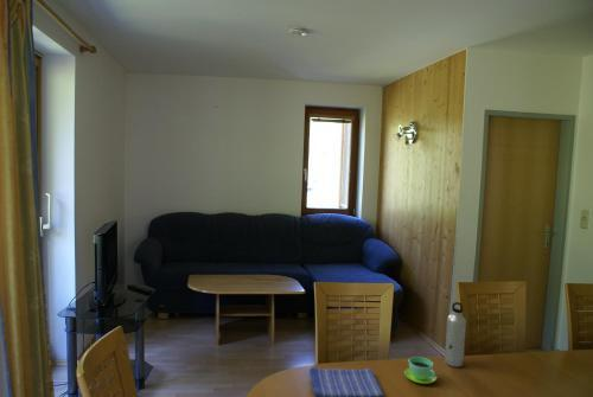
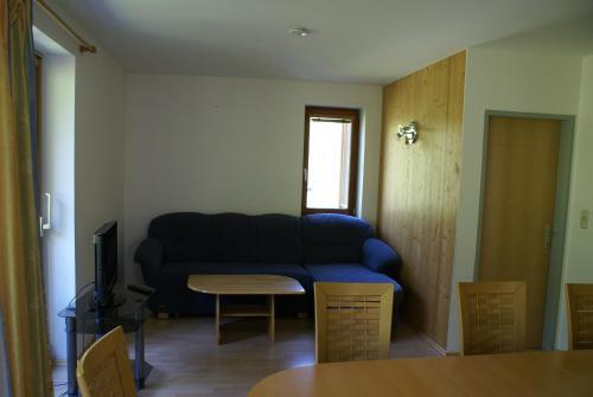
- water bottle (455, 333)
- dish towel (344, 380)
- cup (420, 370)
